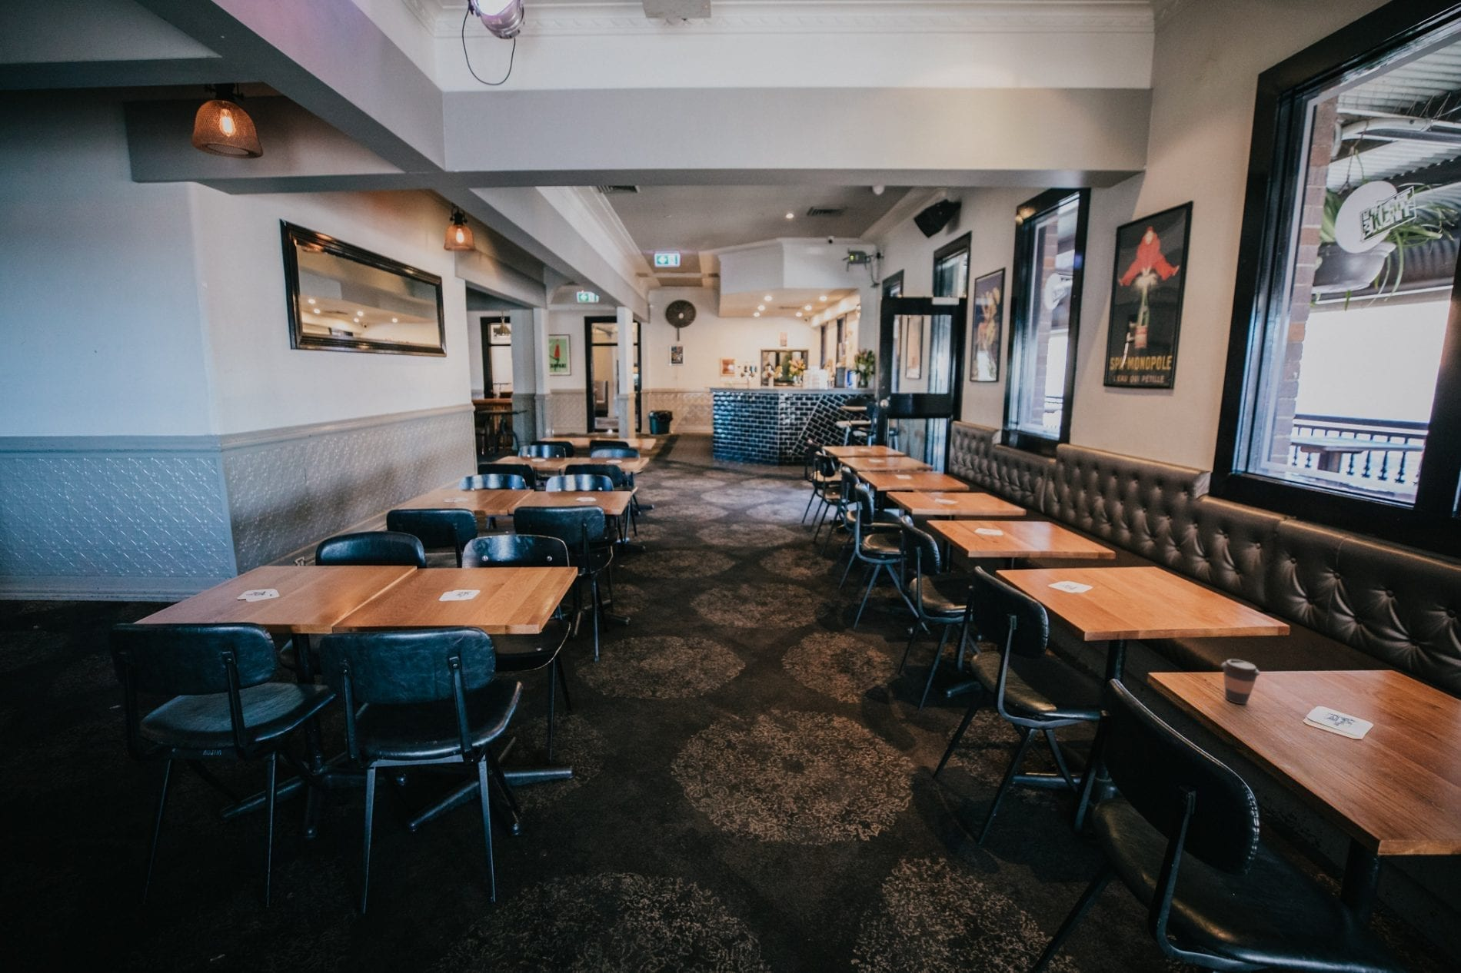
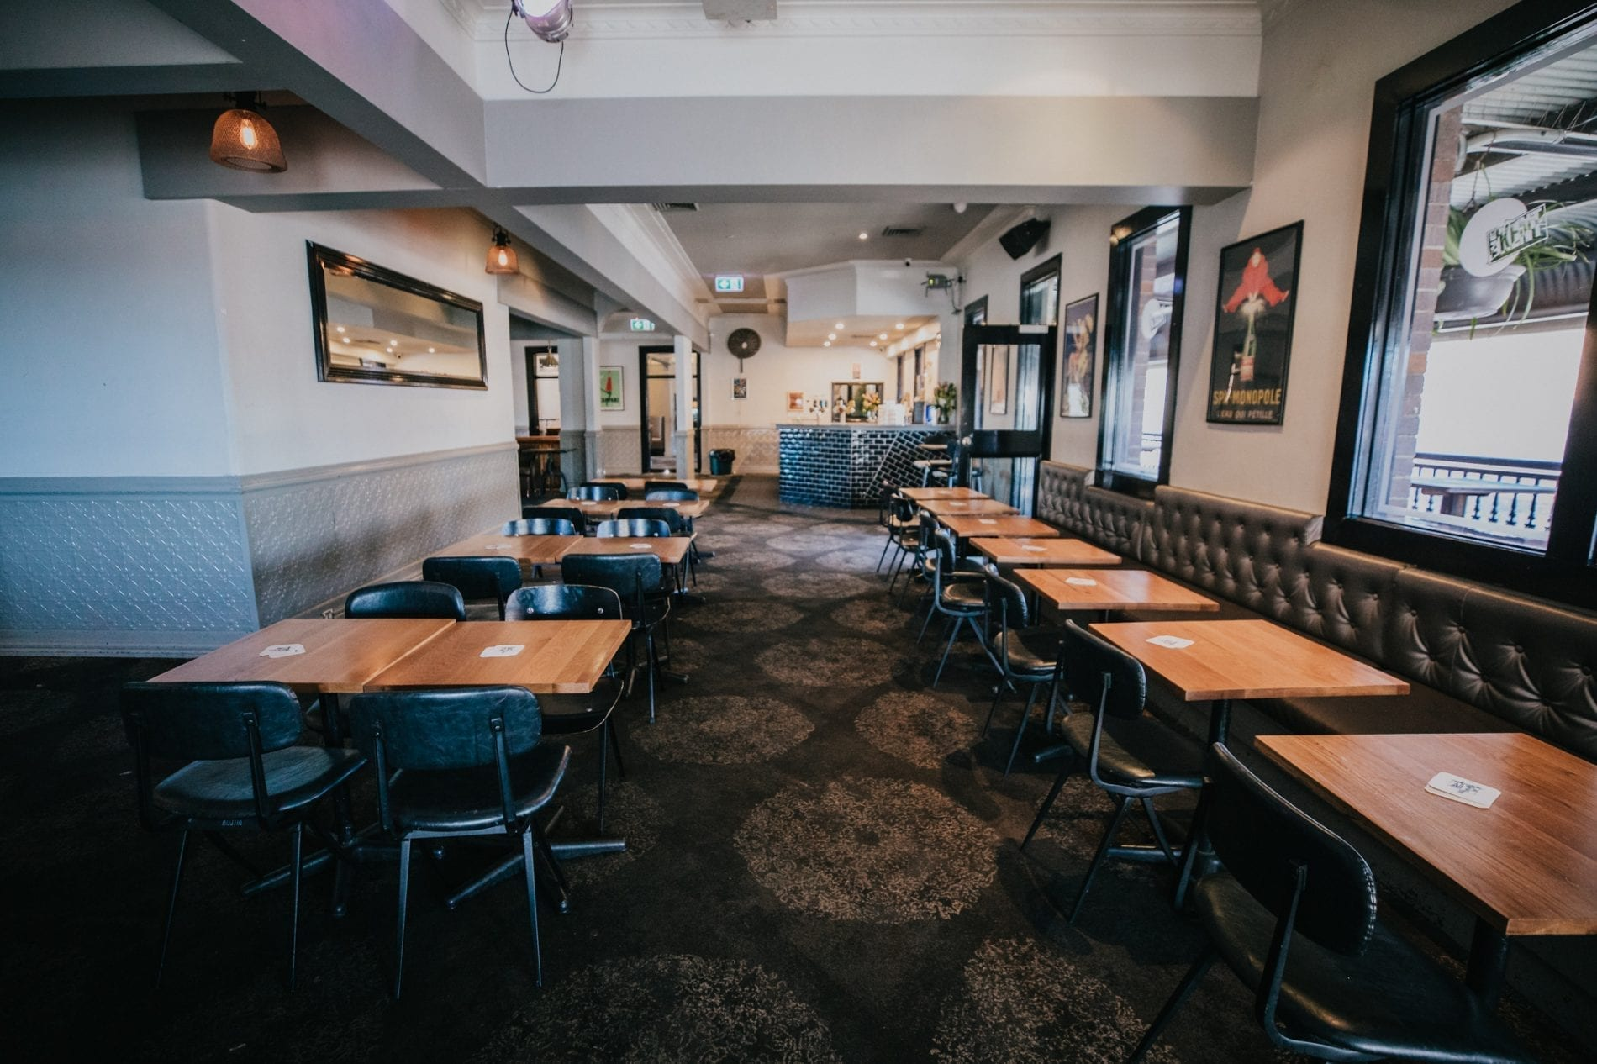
- coffee cup (1238, 682)
